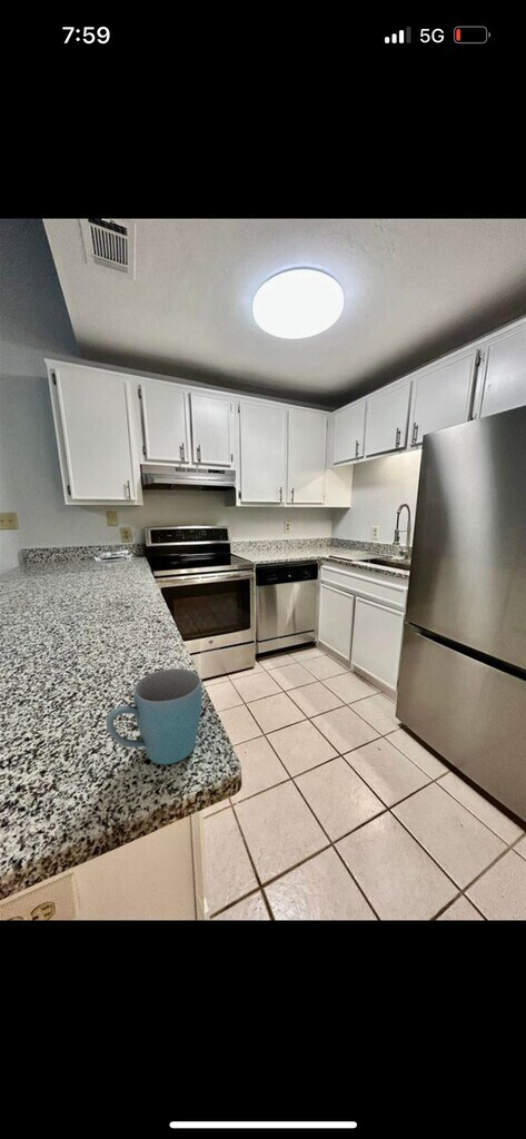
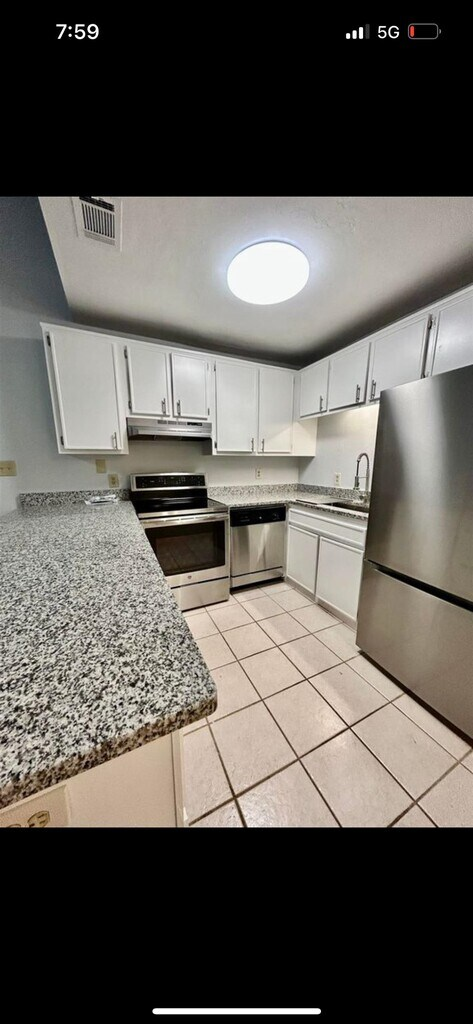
- mug (157, 721)
